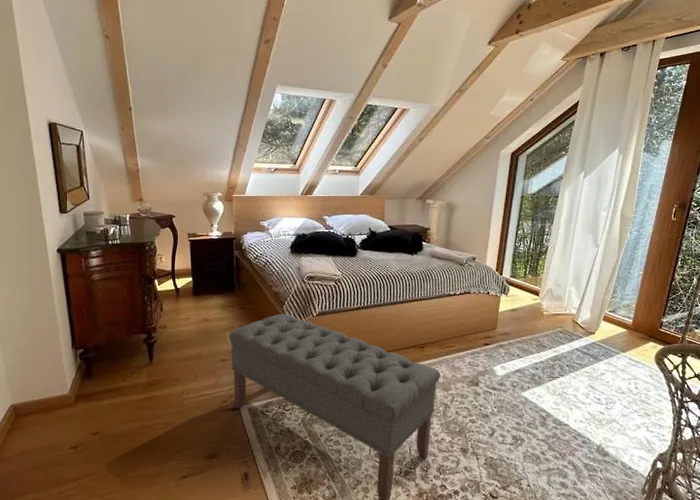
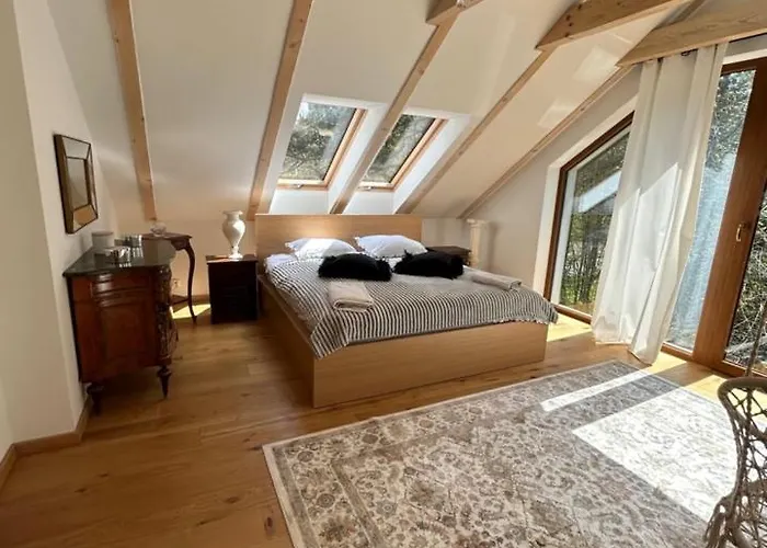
- bench (324, 388)
